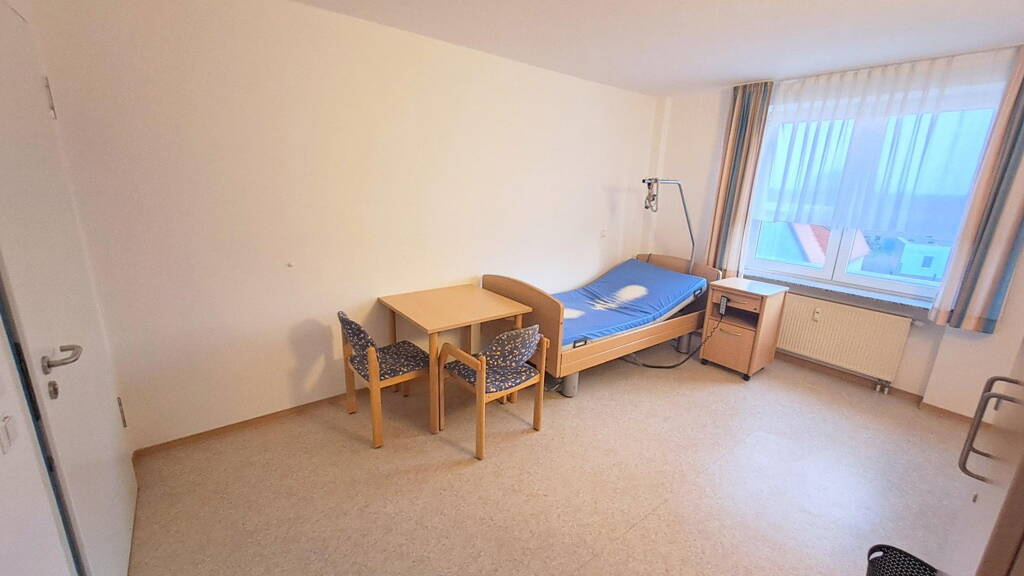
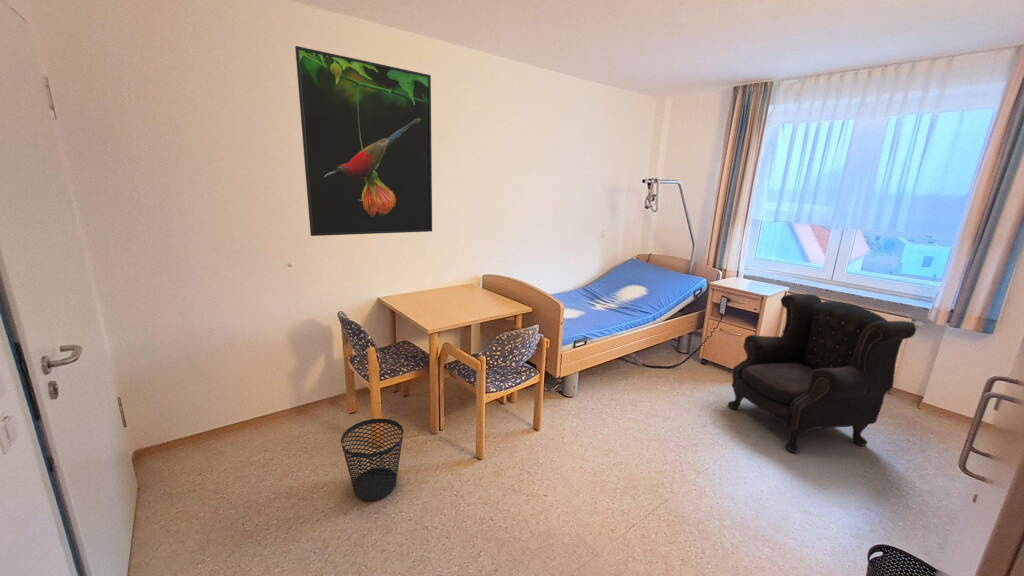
+ wastebasket (373, 461)
+ armchair (803, 367)
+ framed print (373, 151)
